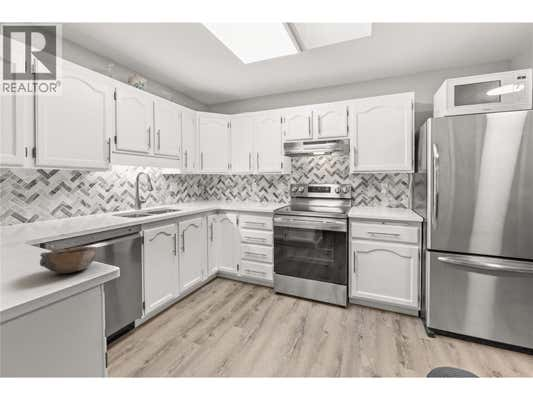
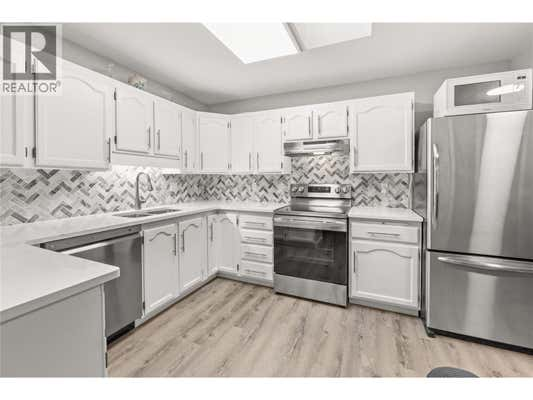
- bowl (70, 260)
